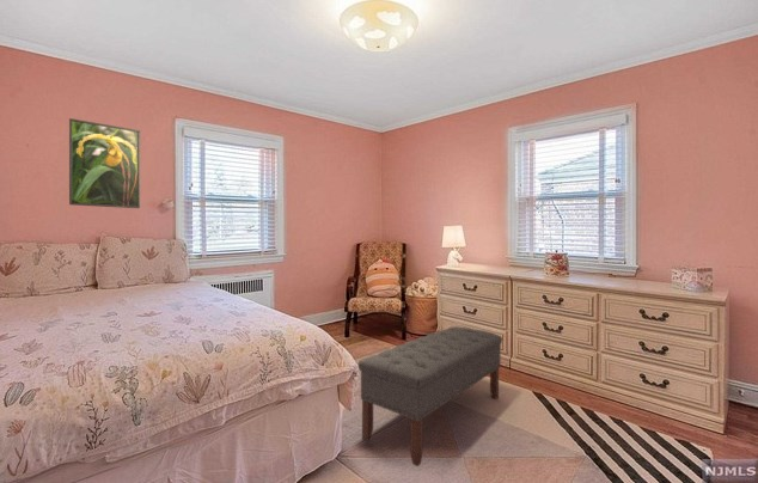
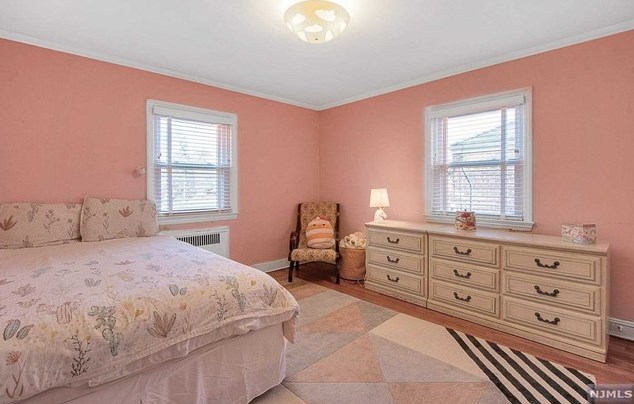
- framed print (106, 165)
- bench (438, 380)
